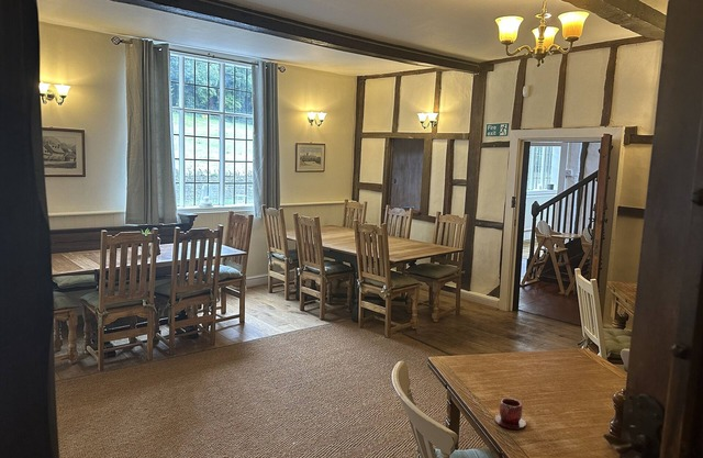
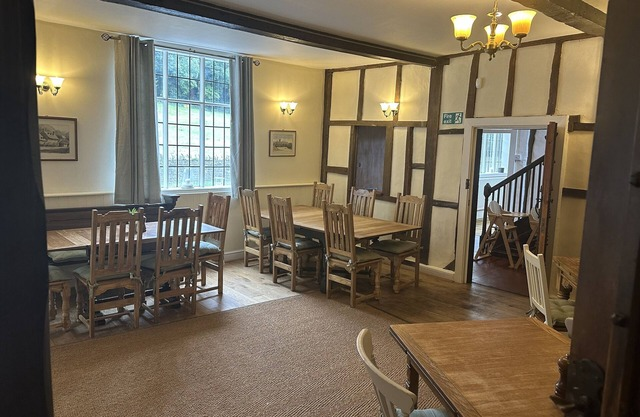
- teacup (511, 412)
